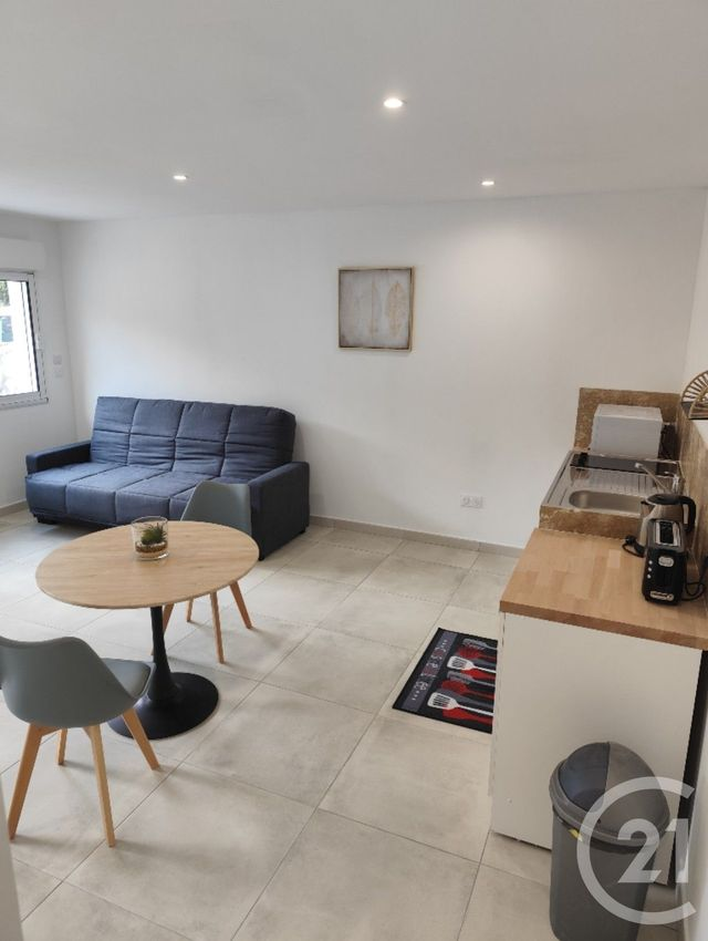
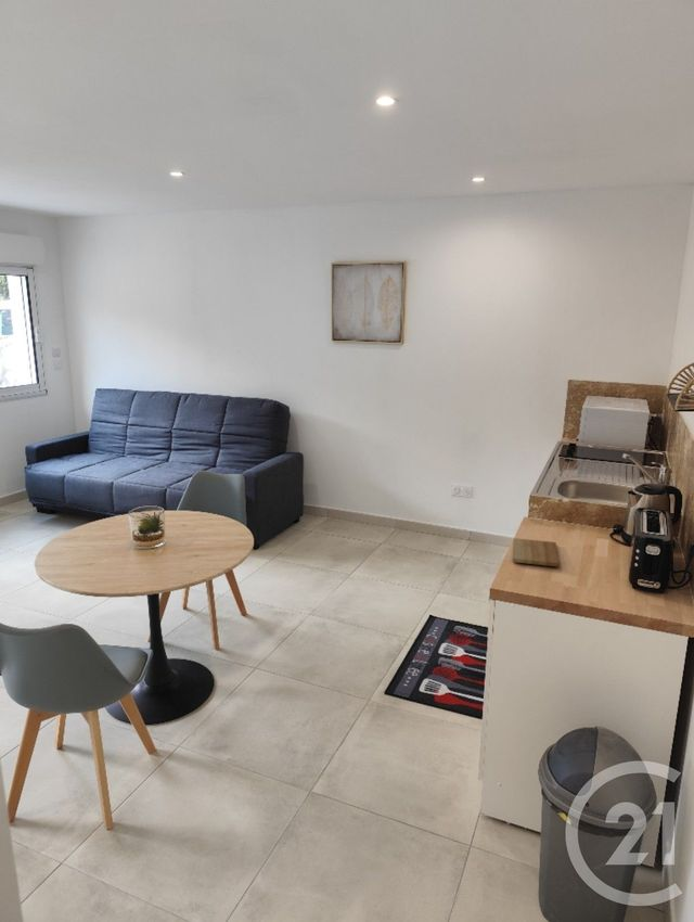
+ cutting board (535, 551)
